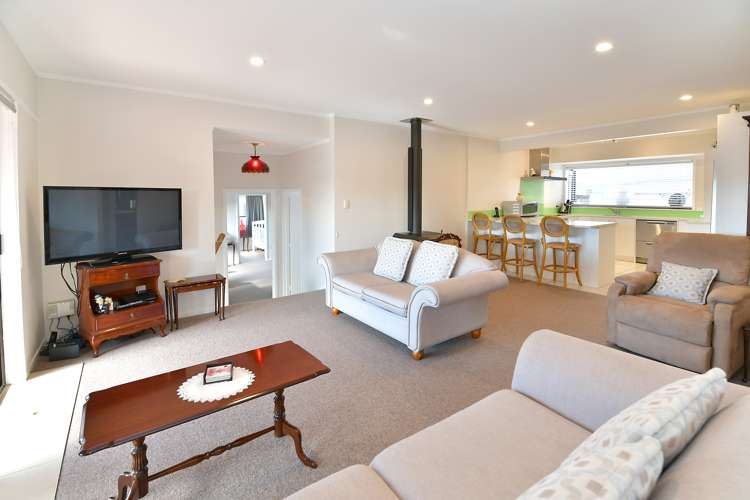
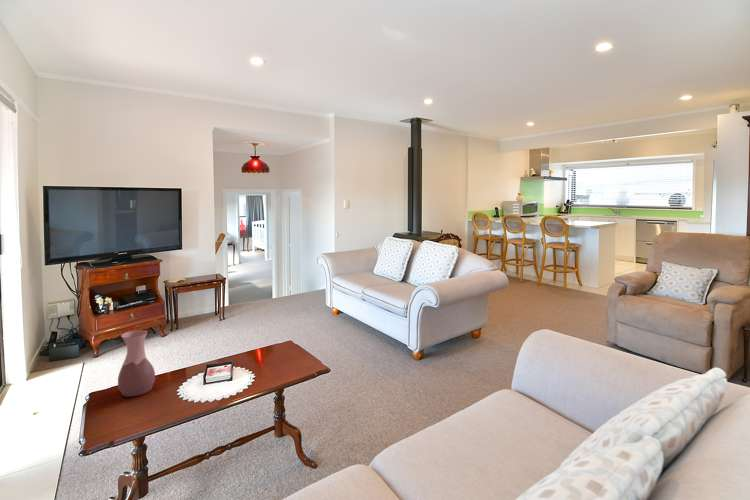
+ vase (136, 362)
